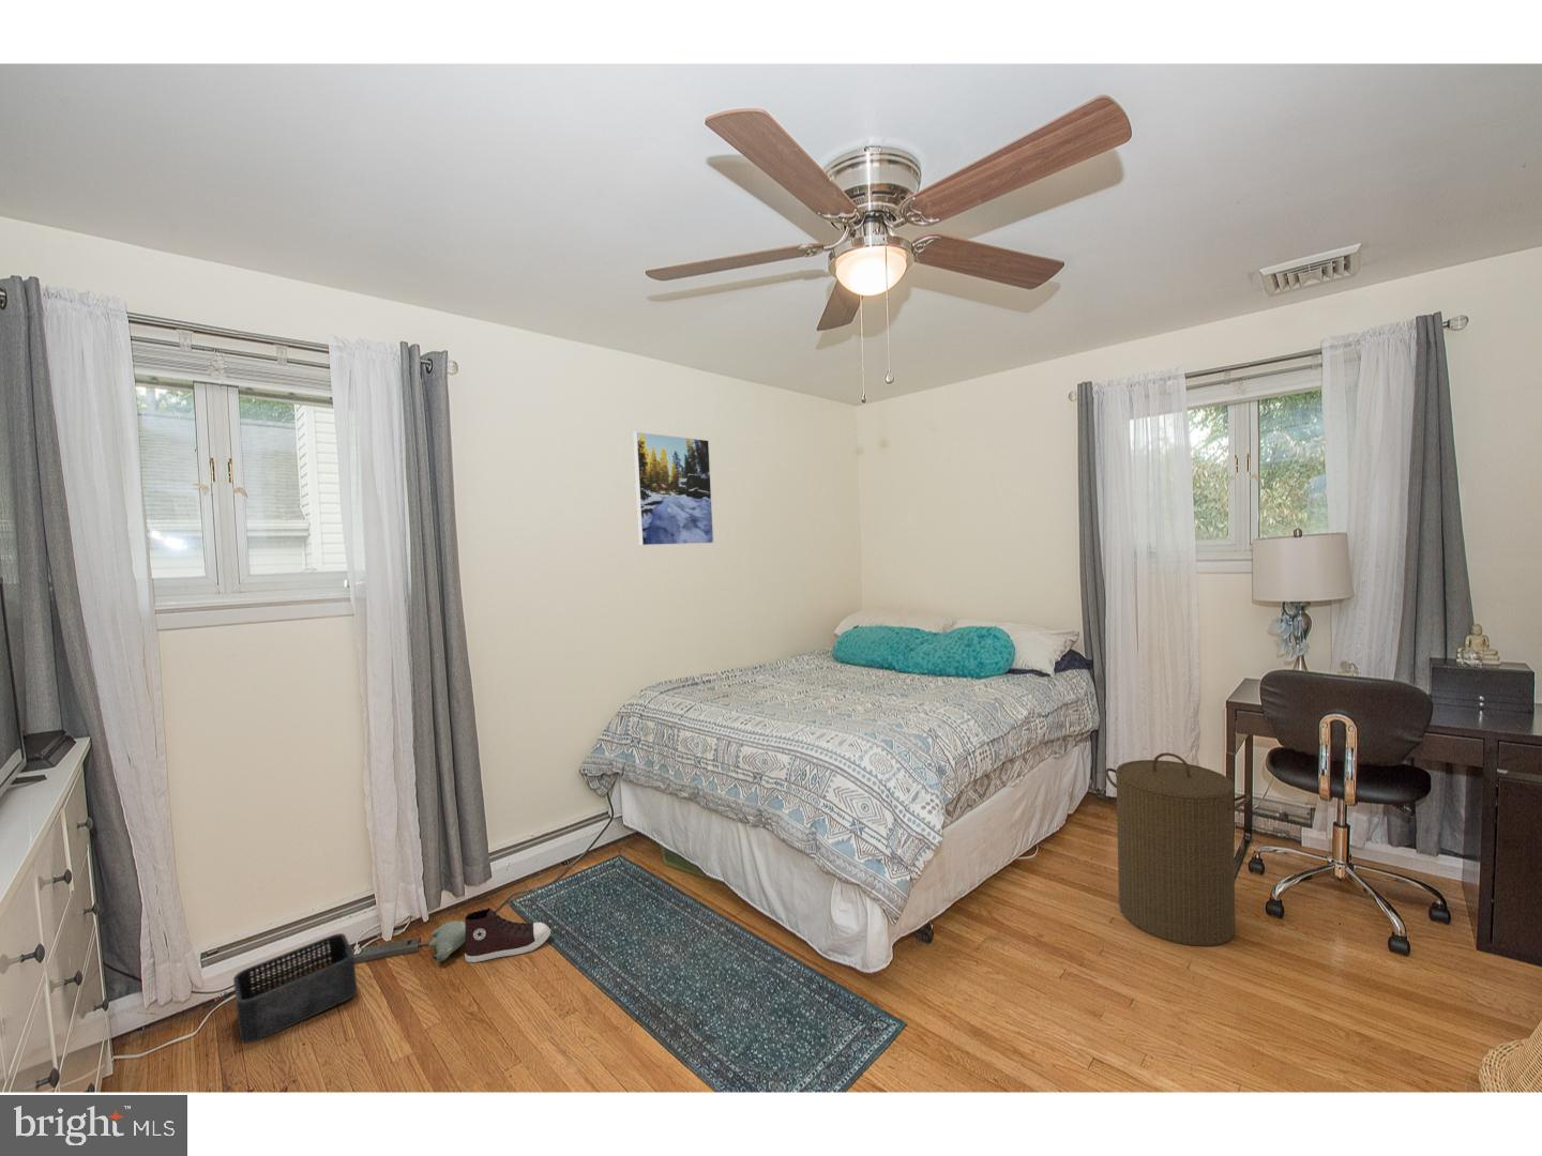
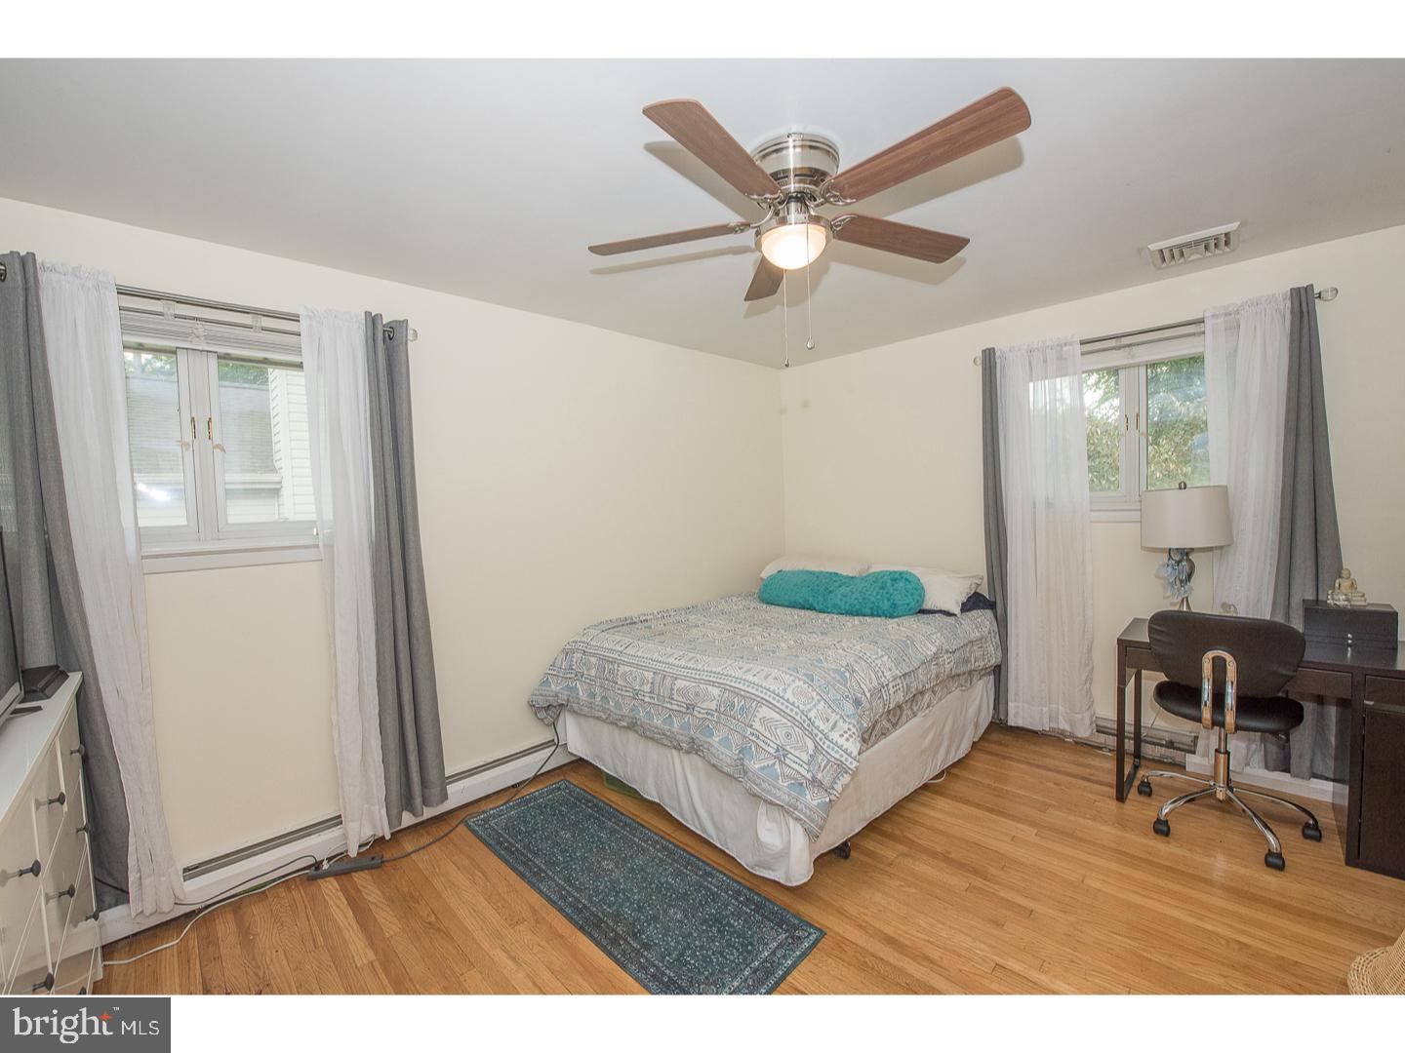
- plush toy (452, 935)
- shoe (508, 926)
- laundry hamper (1174, 835)
- storage bin (296, 985)
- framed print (675, 491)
